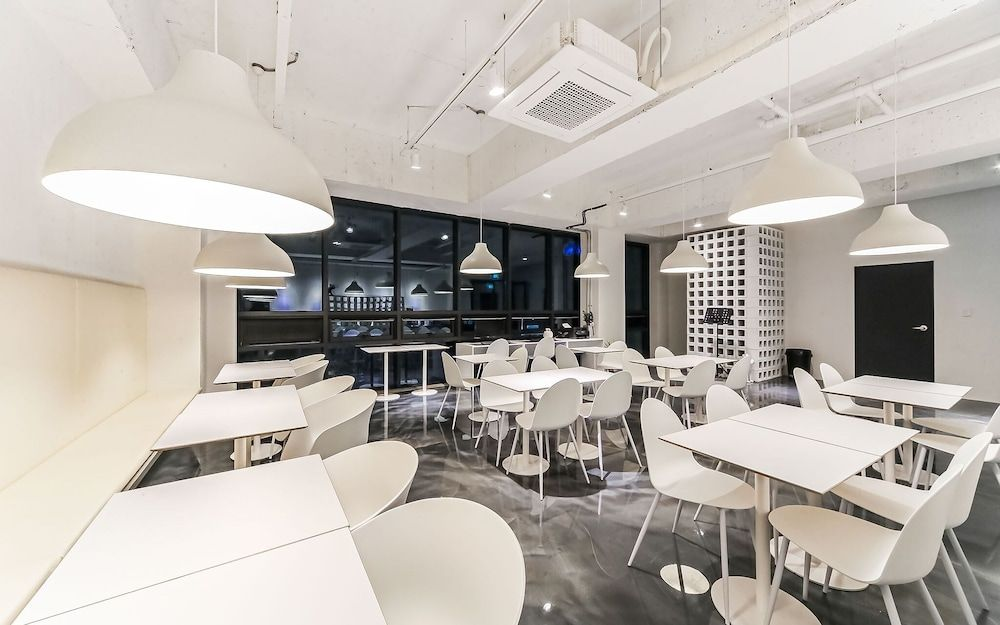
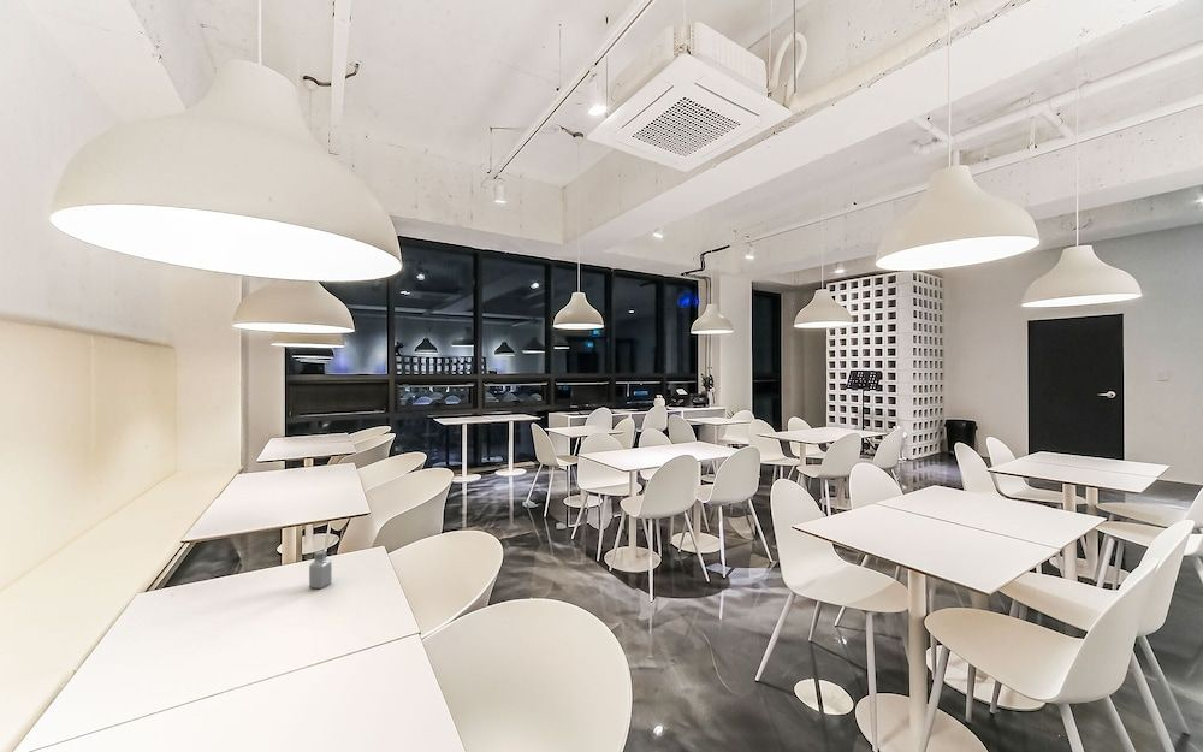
+ saltshaker (320, 568)
